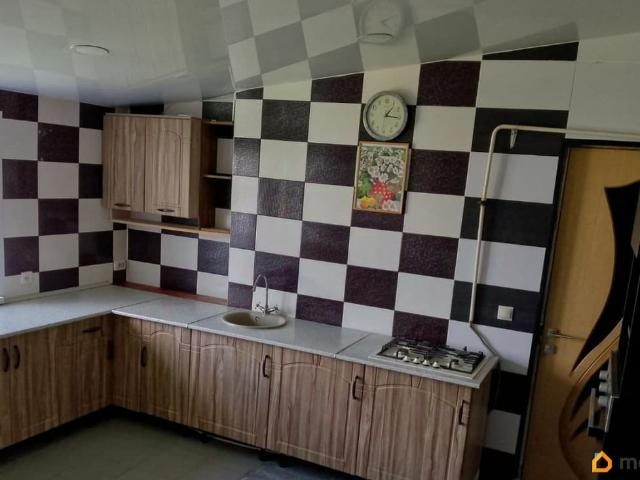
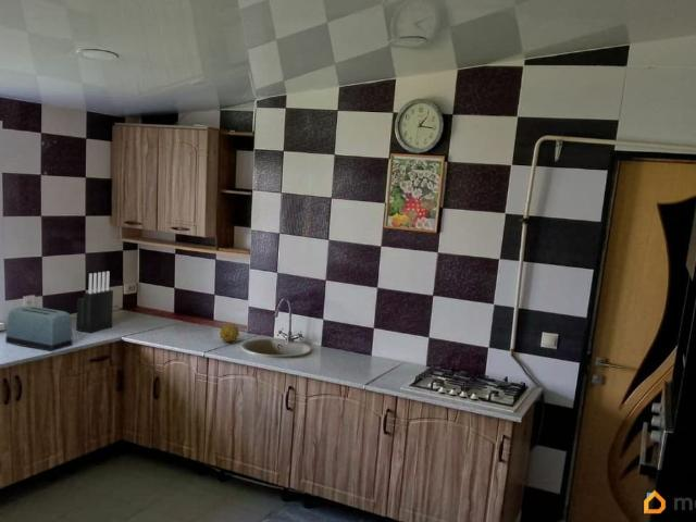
+ toaster (38, 326)
+ fruit (228, 332)
+ knife block (94, 300)
